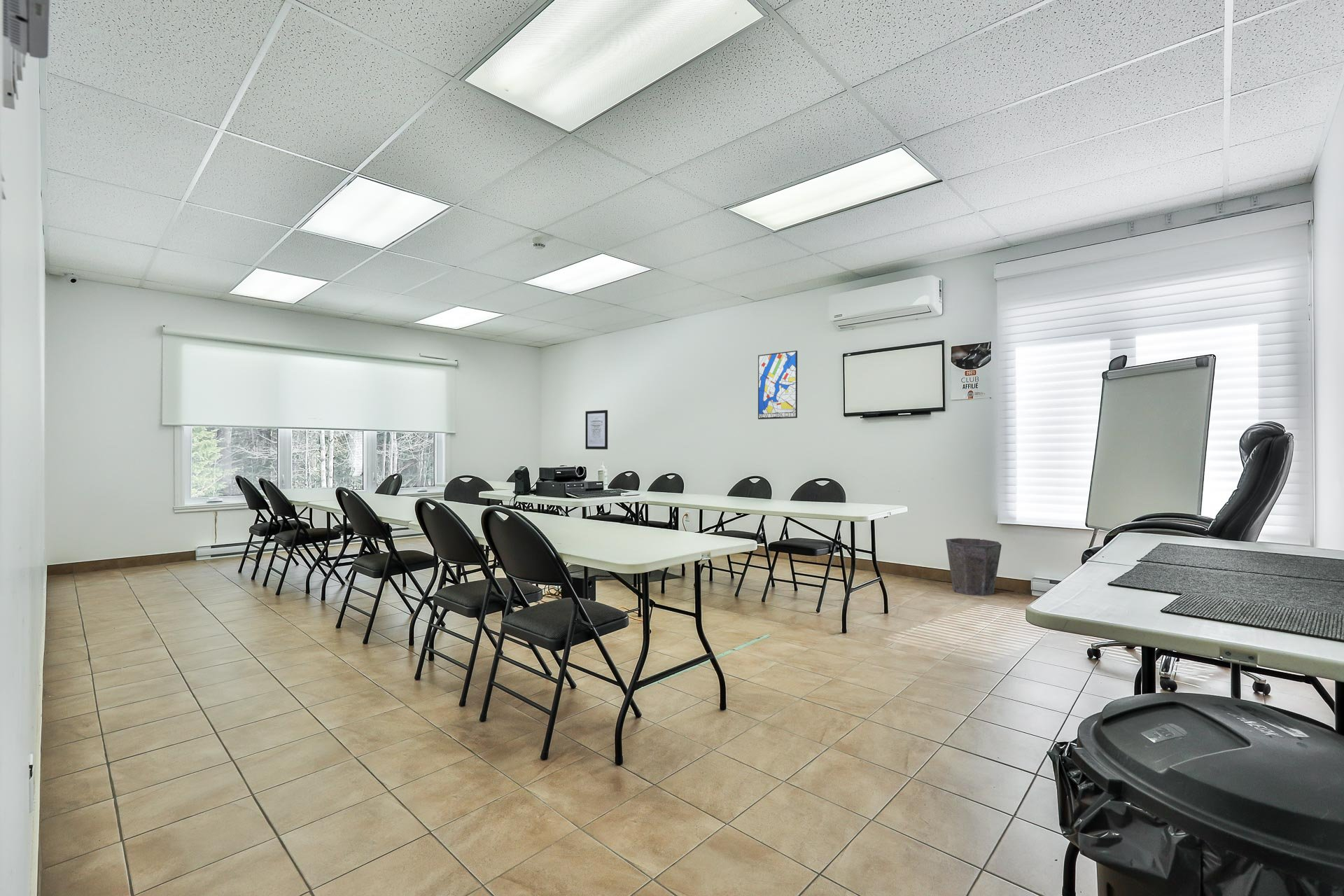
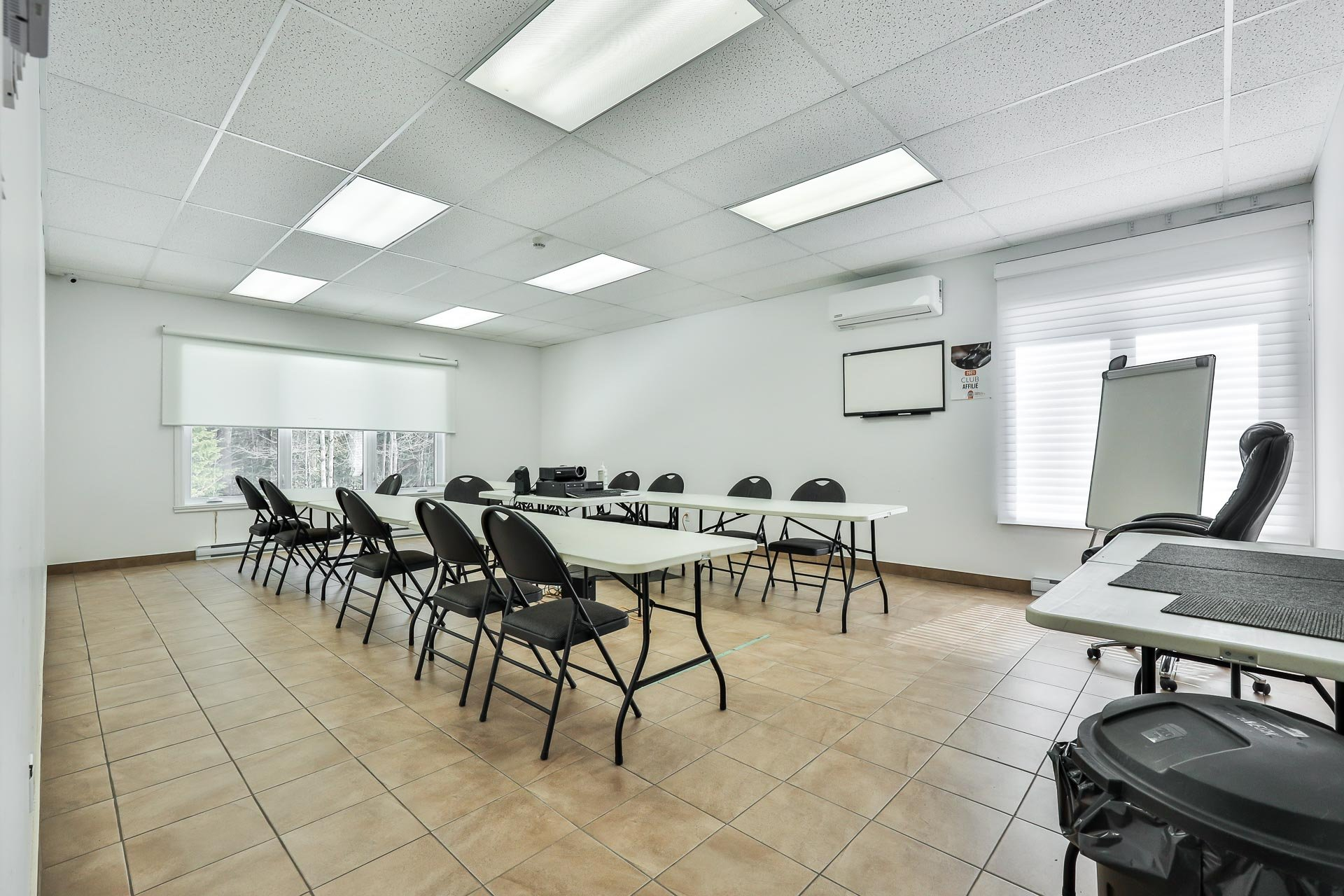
- waste bin (972, 566)
- wall art (596, 430)
- wall art (777, 386)
